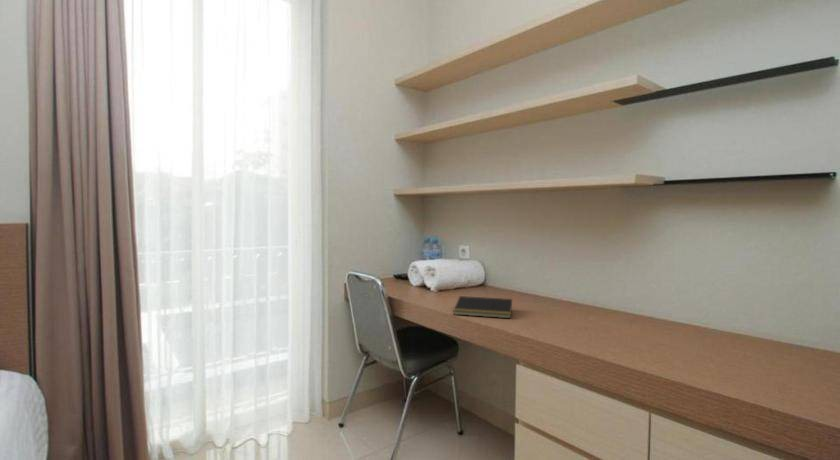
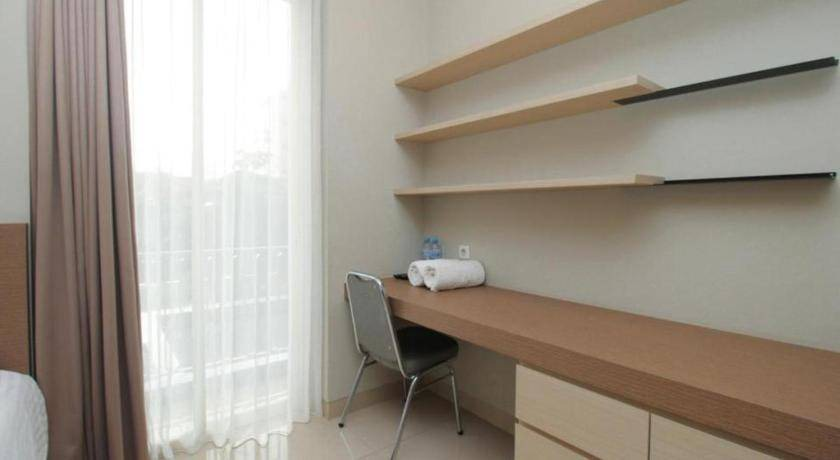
- notepad (483, 306)
